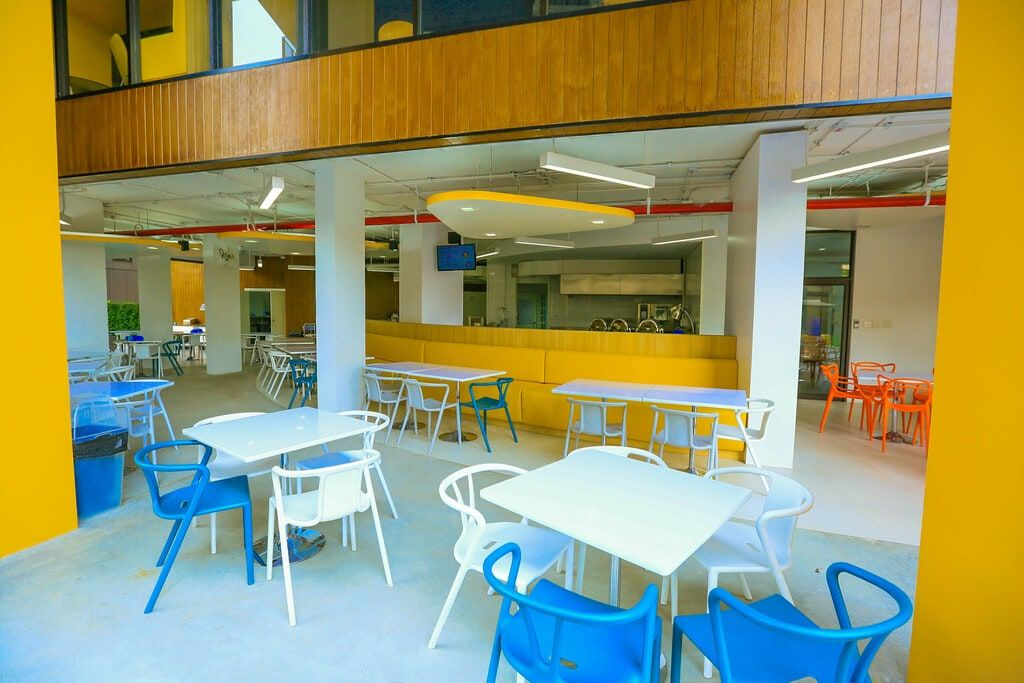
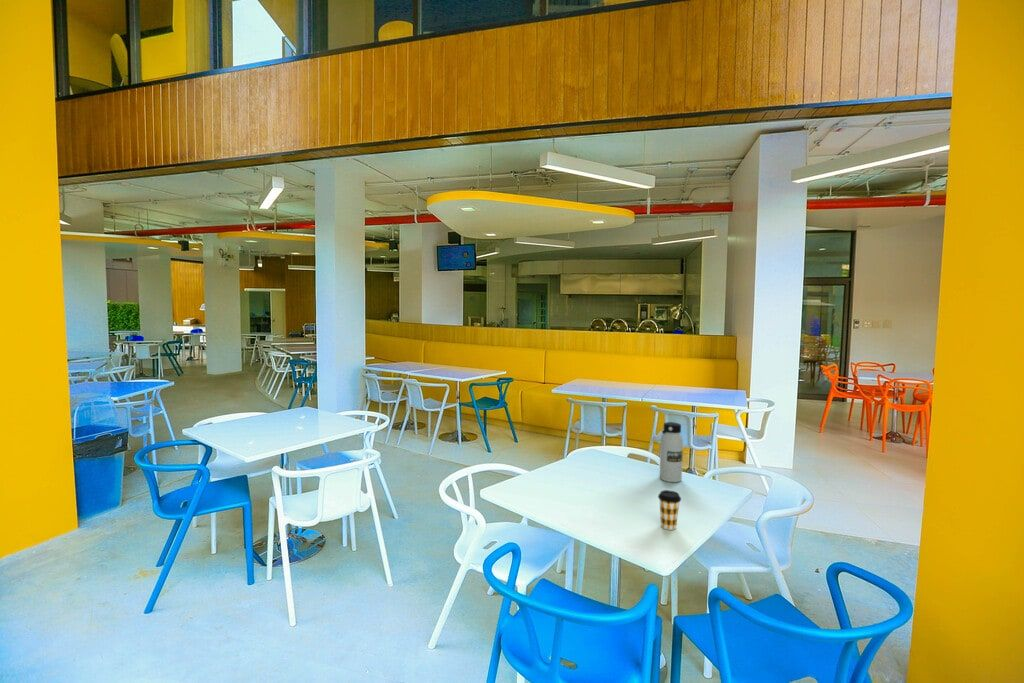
+ water bottle (671, 451)
+ coffee cup (669, 510)
